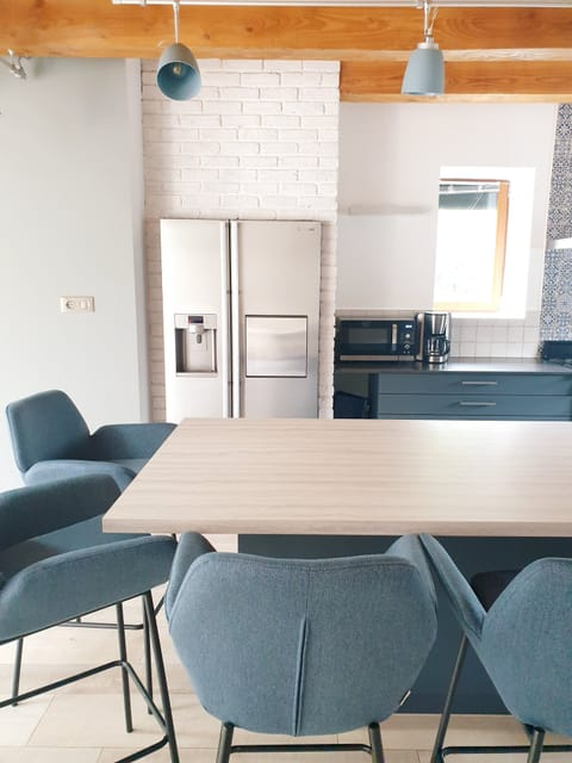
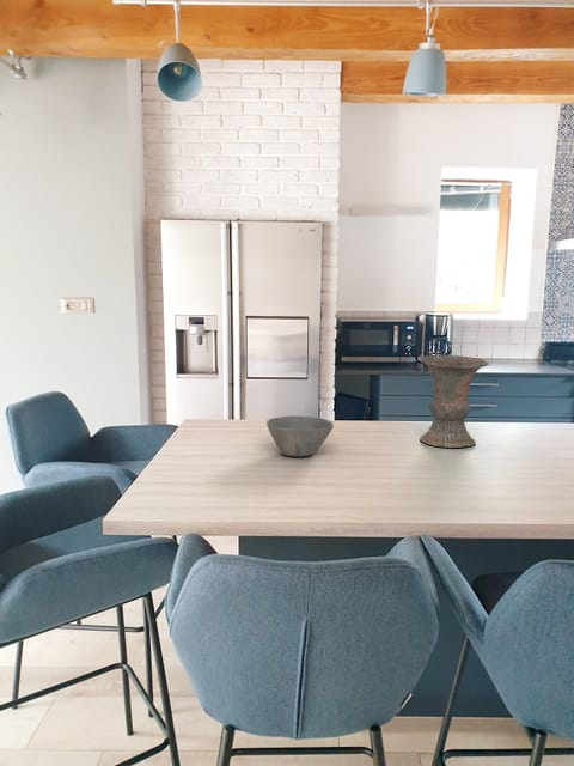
+ bowl (299, 437)
+ vase (451, 401)
